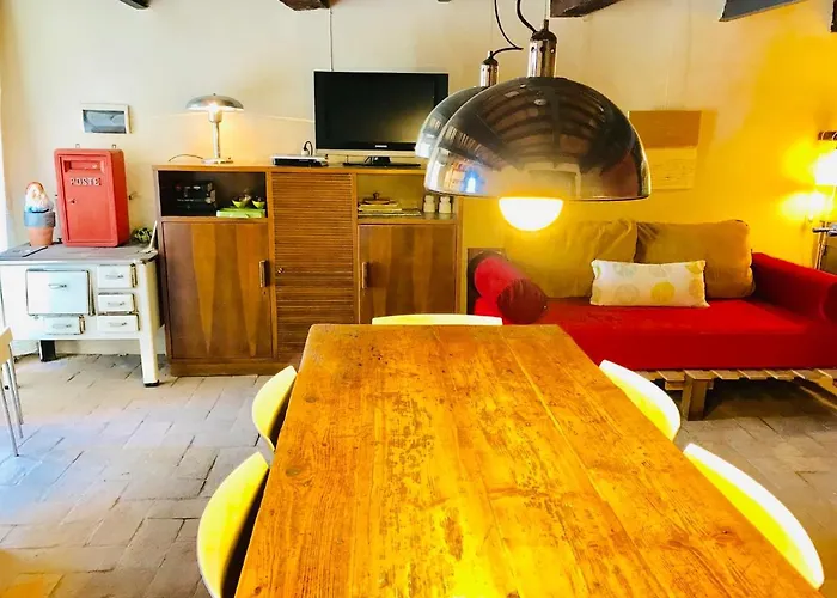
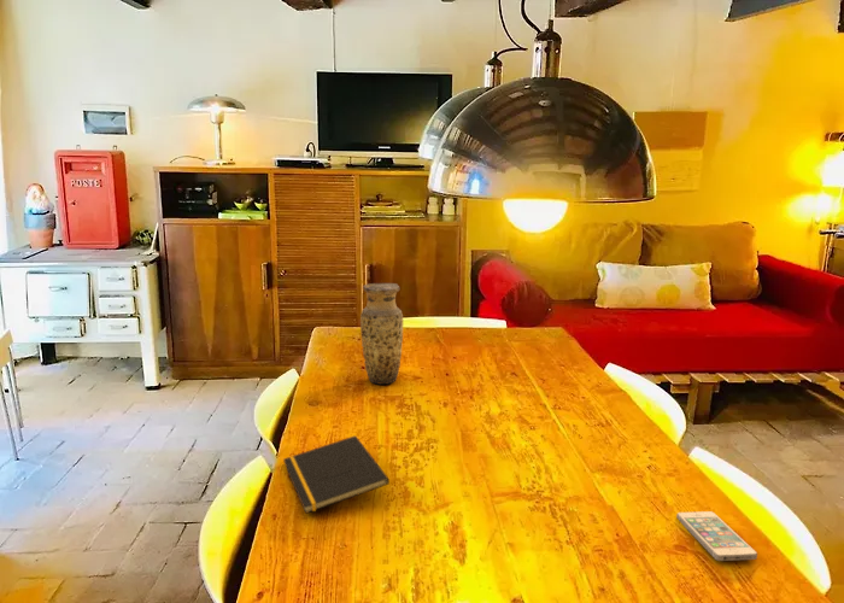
+ vase (381, 333)
+ smartphone (714, 534)
+ notepad (333, 470)
